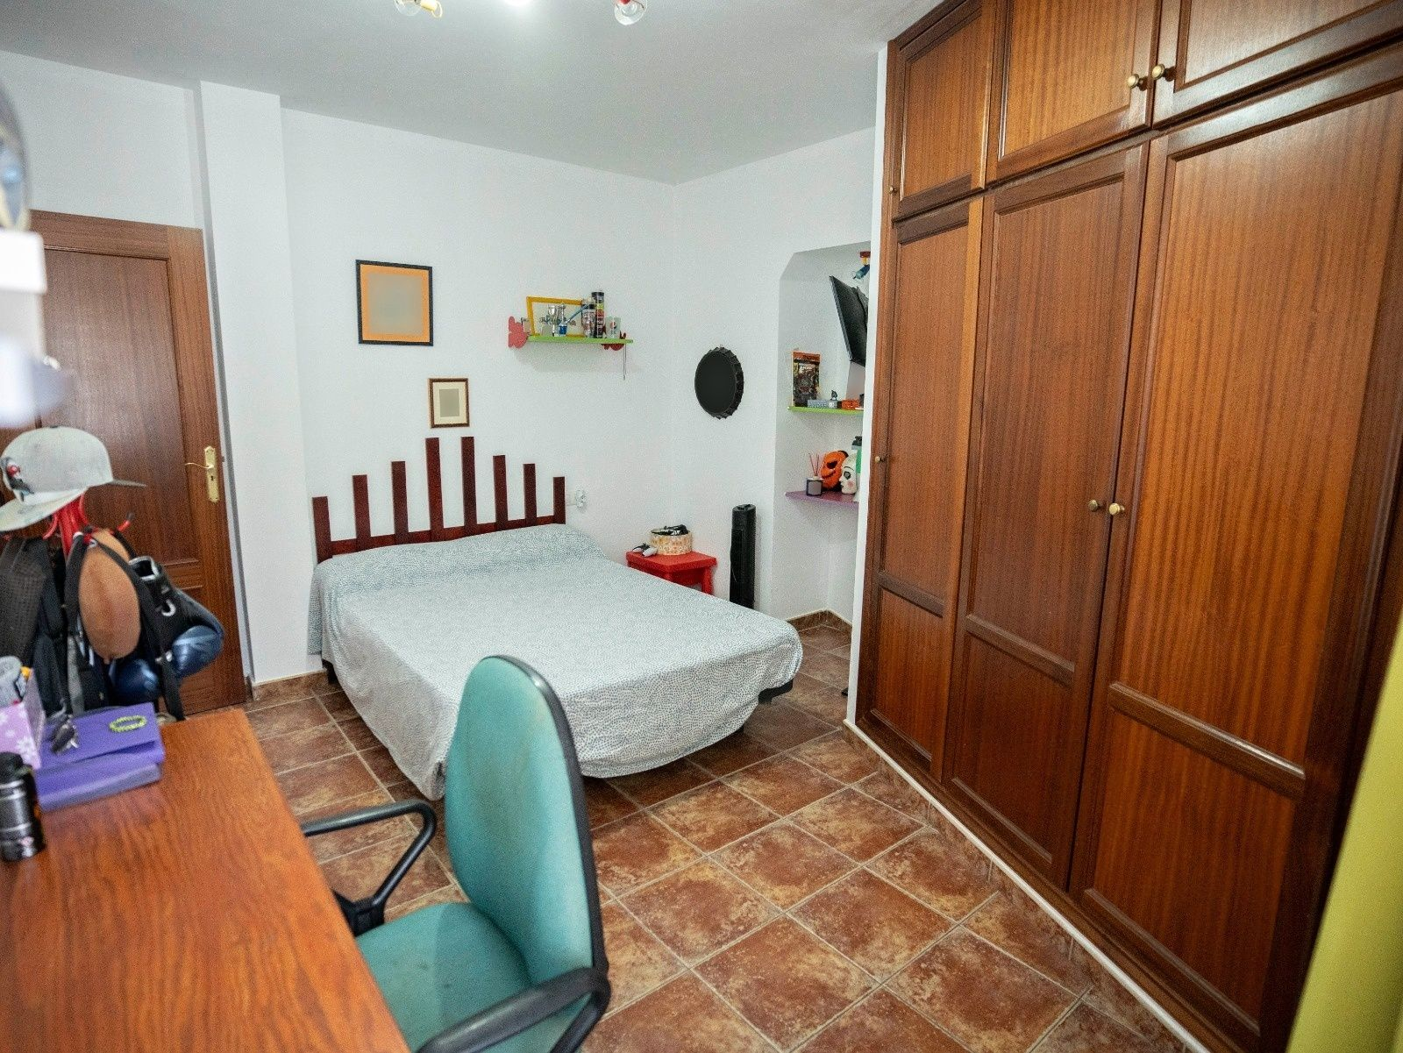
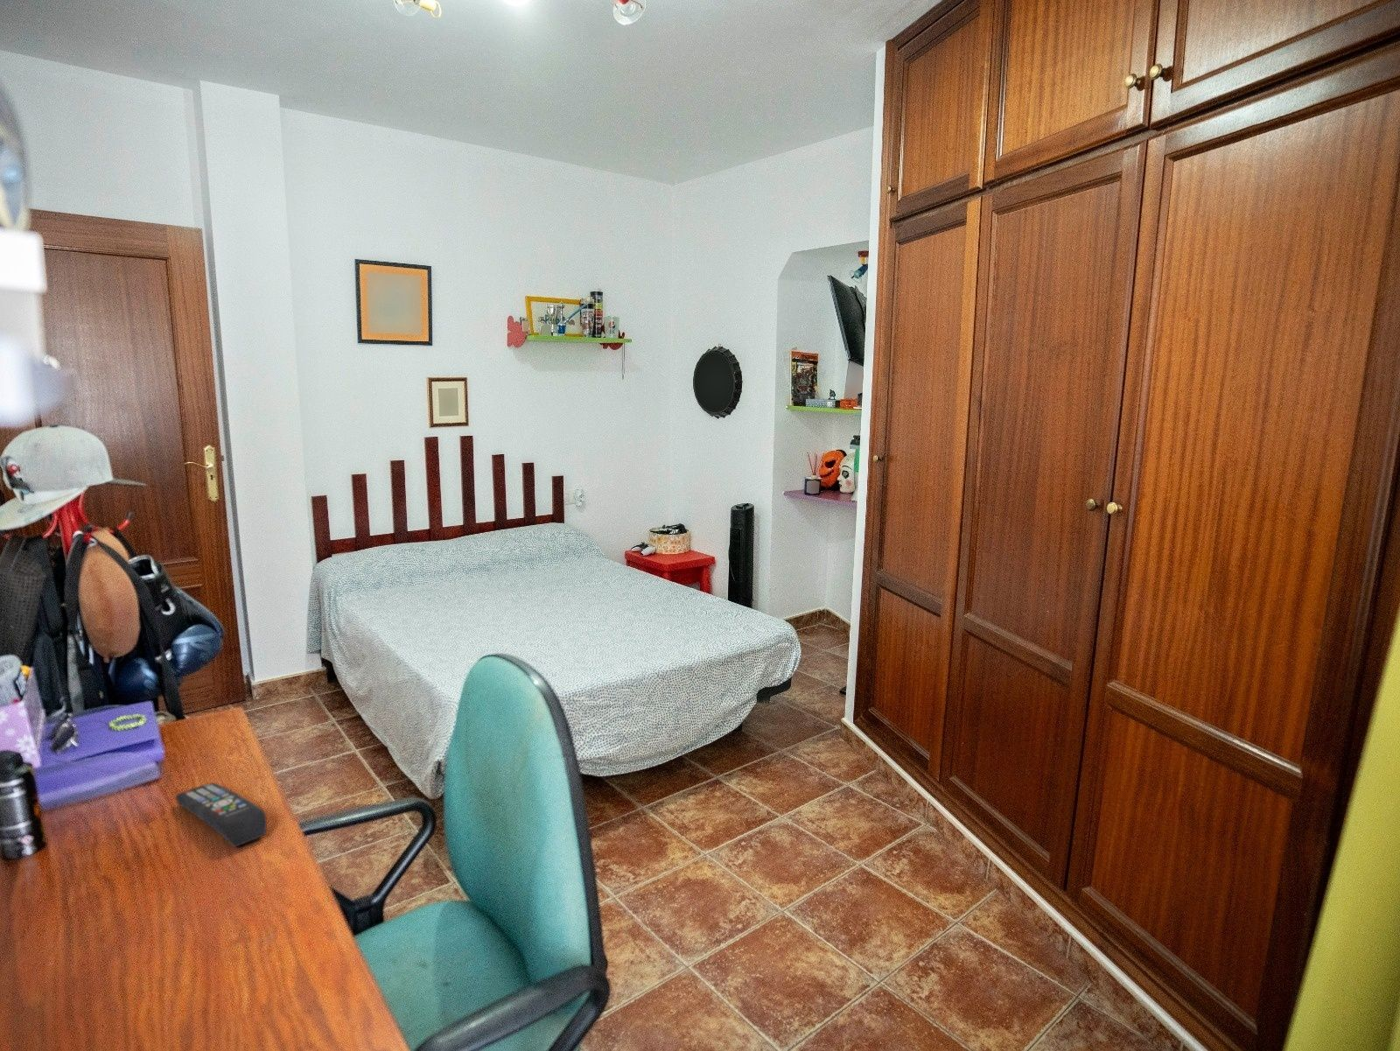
+ remote control (221, 808)
